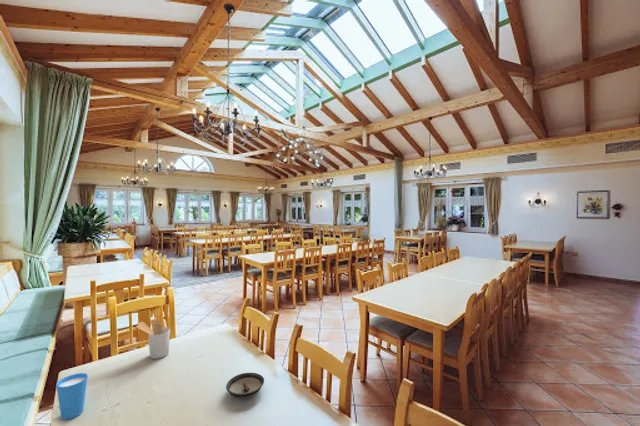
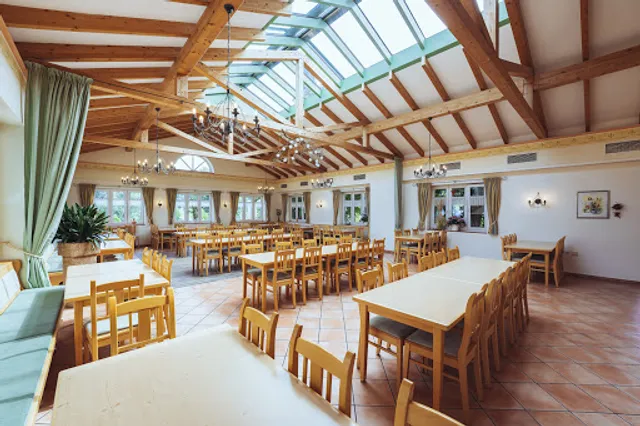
- cup (72, 396)
- saucer (245, 387)
- utensil holder (153, 337)
